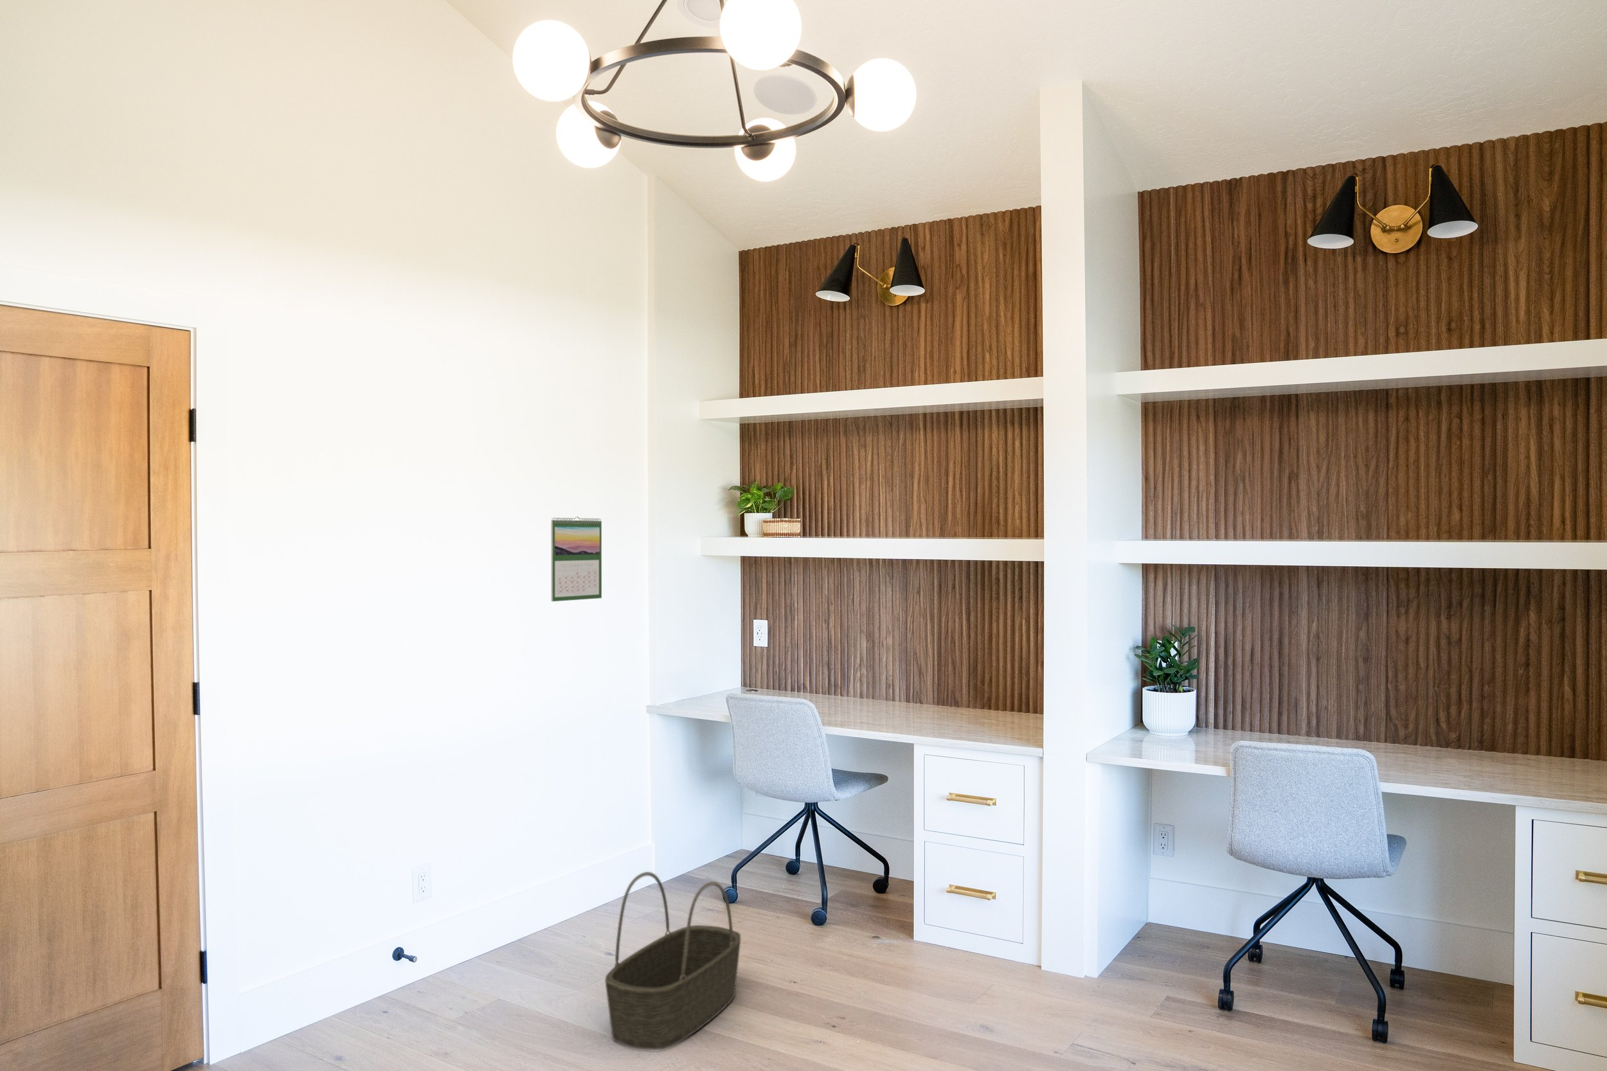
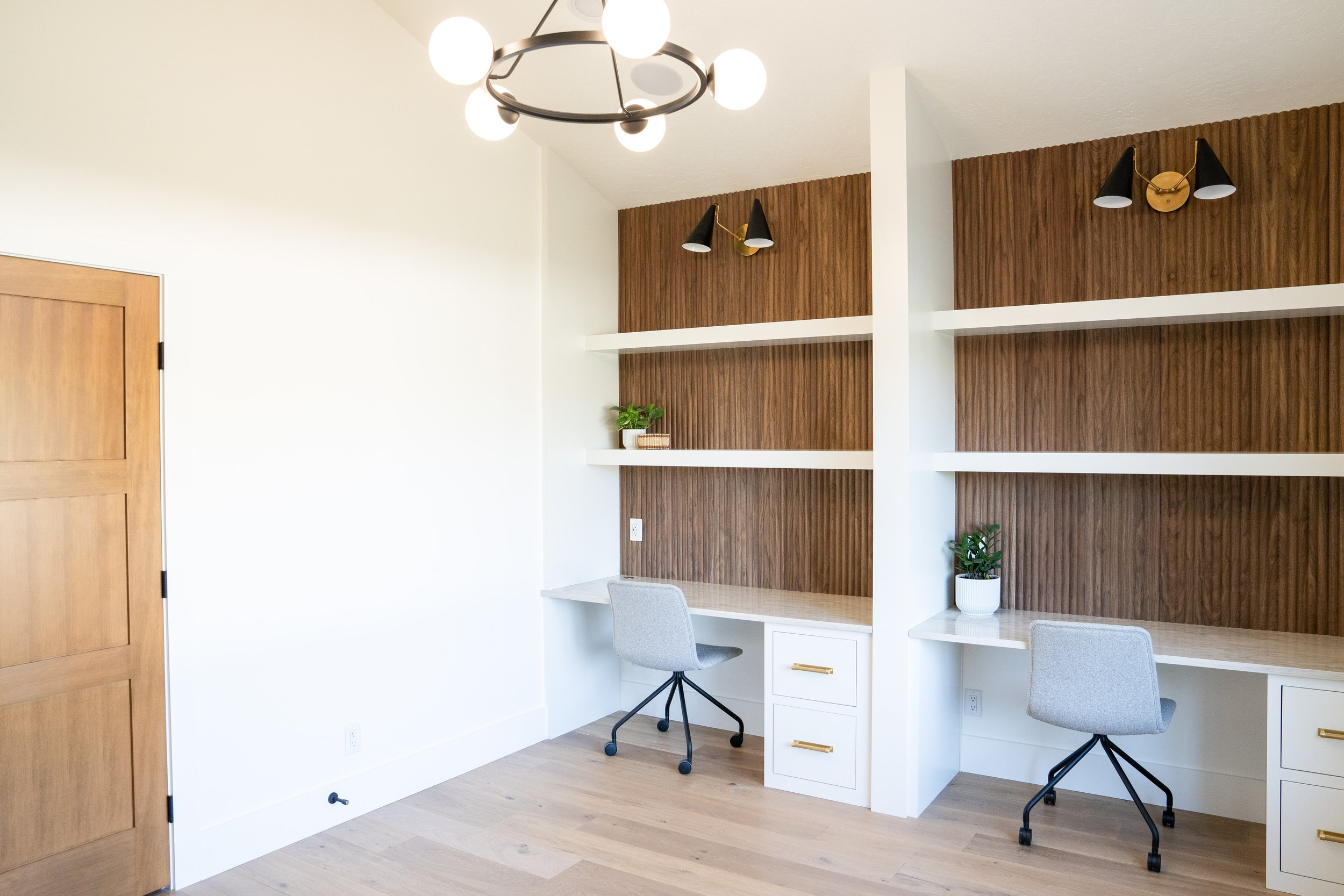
- calendar (576, 558)
- basket (677, 945)
